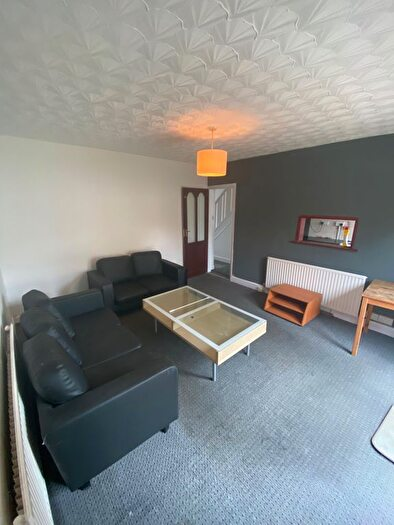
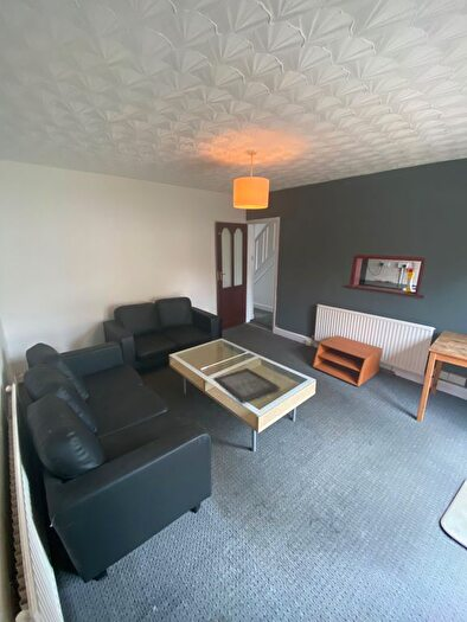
+ serving tray (245, 383)
